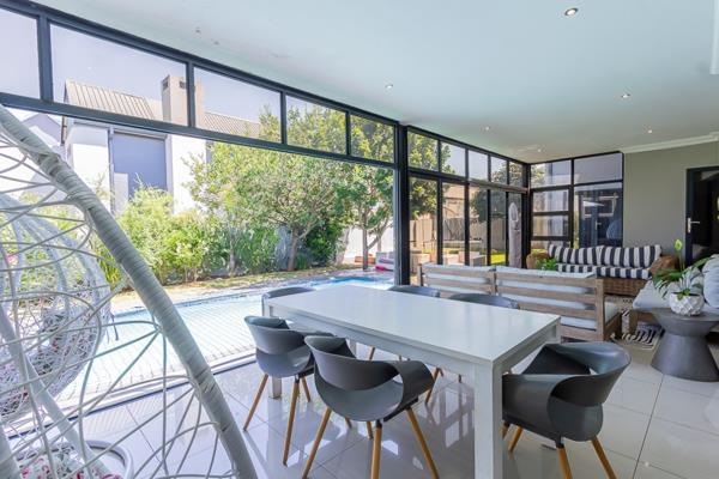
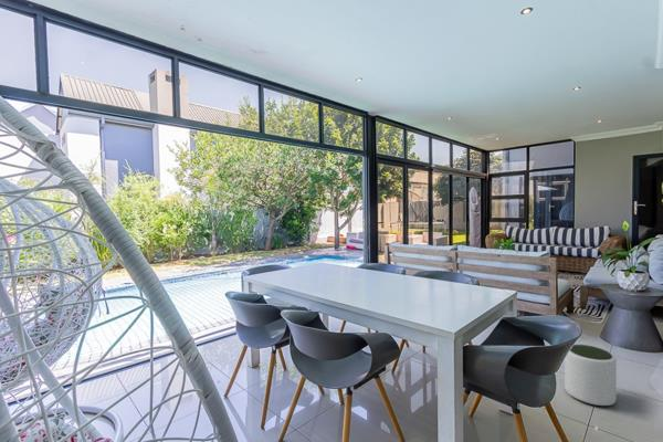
+ plant pot (589, 373)
